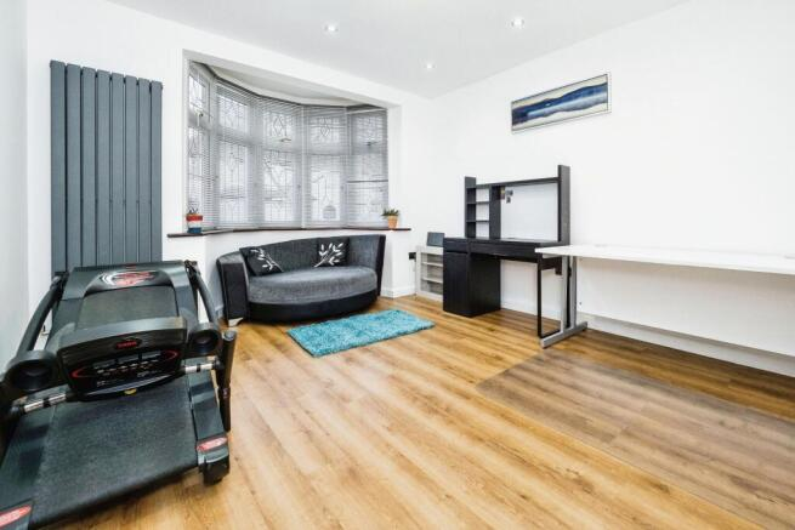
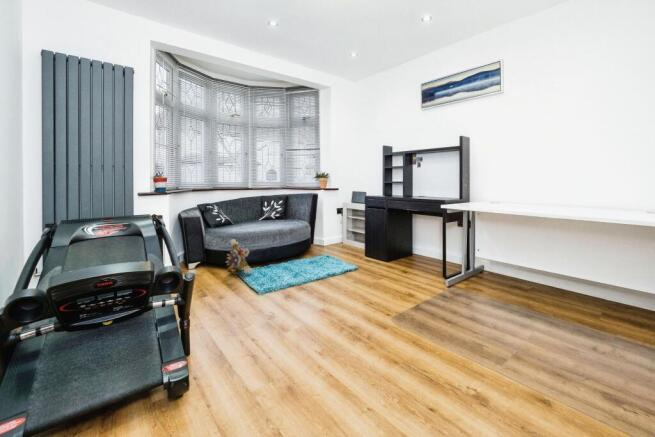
+ plush toy (239, 255)
